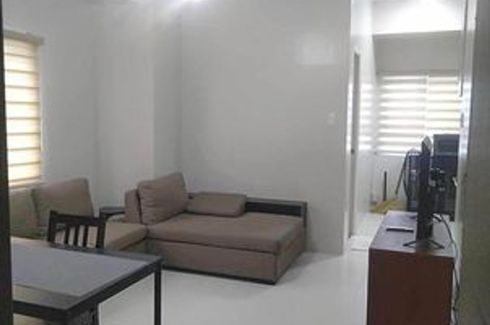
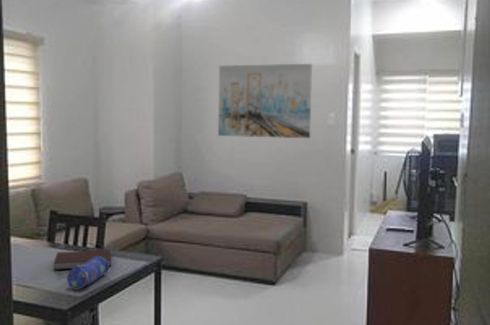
+ notebook (83, 259)
+ pencil case (88, 271)
+ wall art (263, 101)
